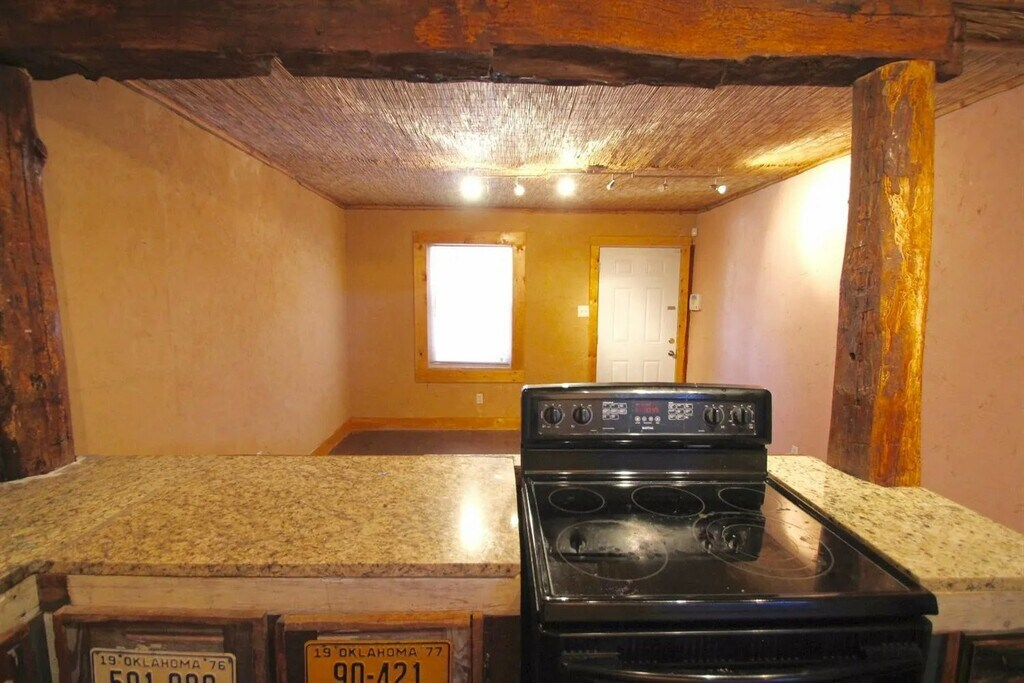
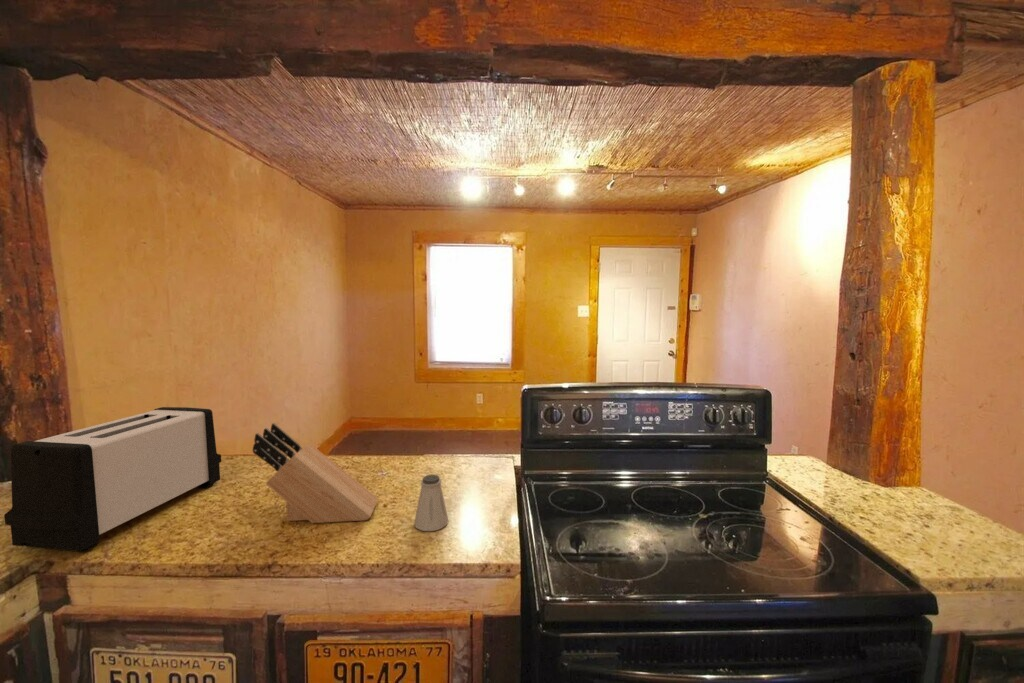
+ toaster (132, 467)
+ saltshaker (431, 499)
+ knife block (315, 470)
